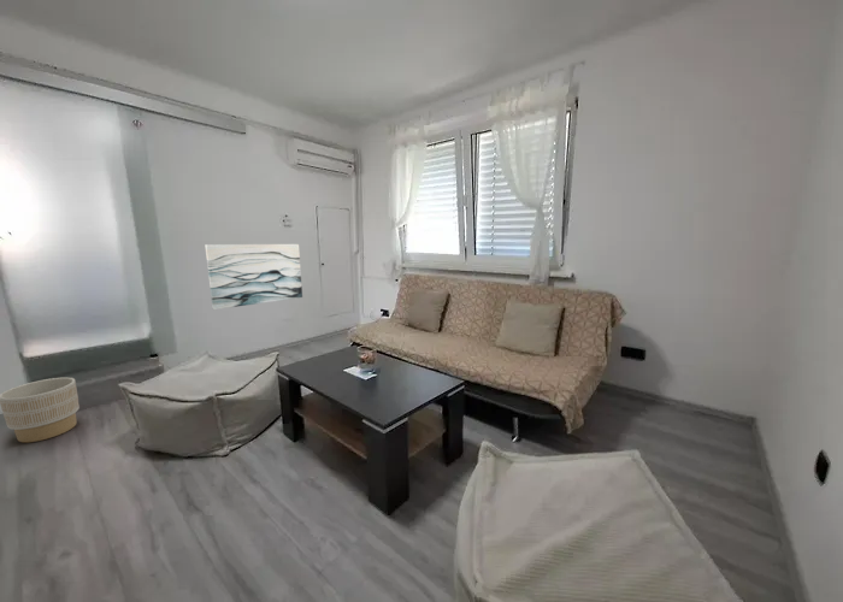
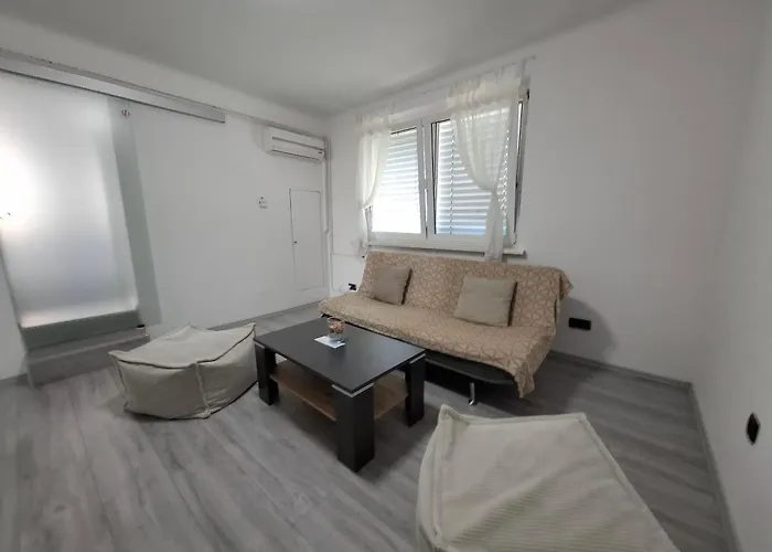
- planter (43, 409)
- wall art (259, 273)
